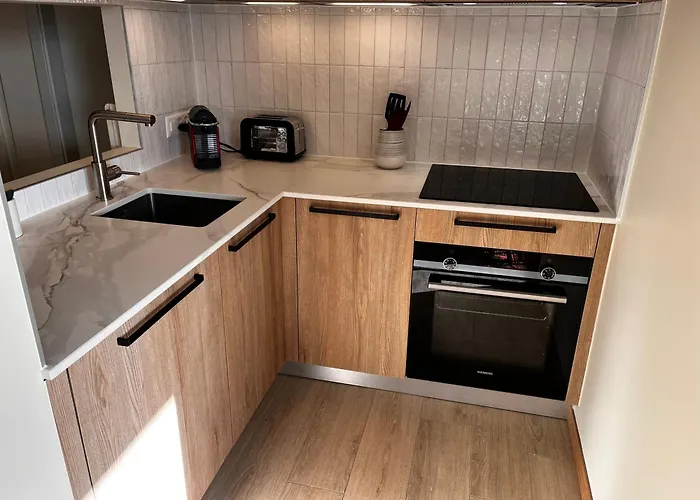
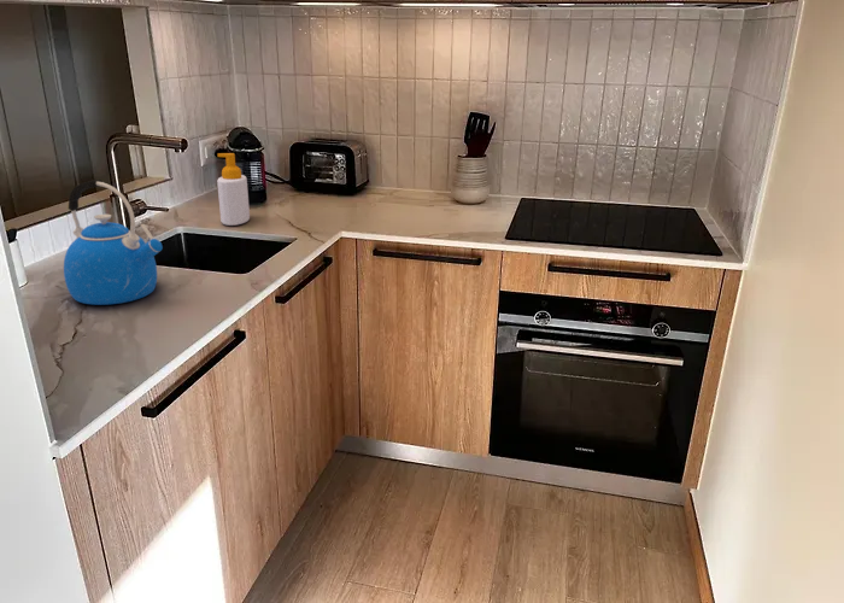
+ soap bottle (233, 187)
+ kettle (115, 239)
